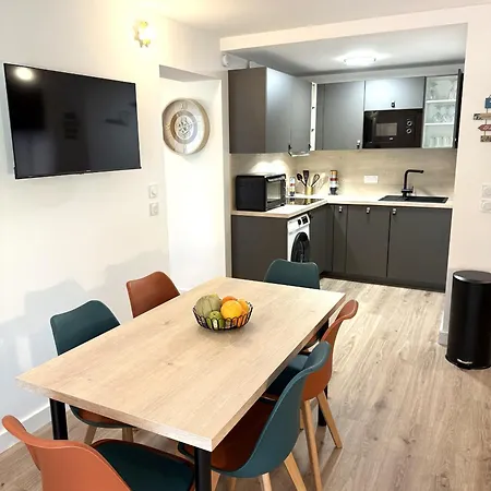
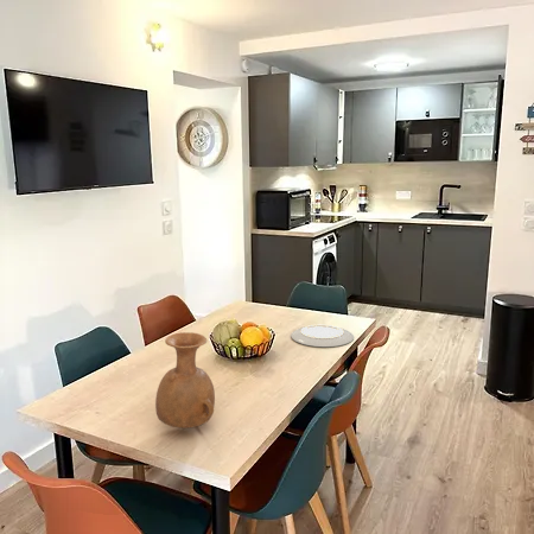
+ plate (322, 333)
+ vase (184, 383)
